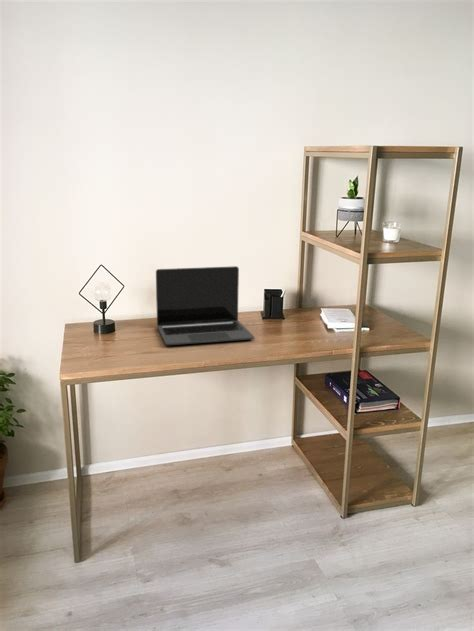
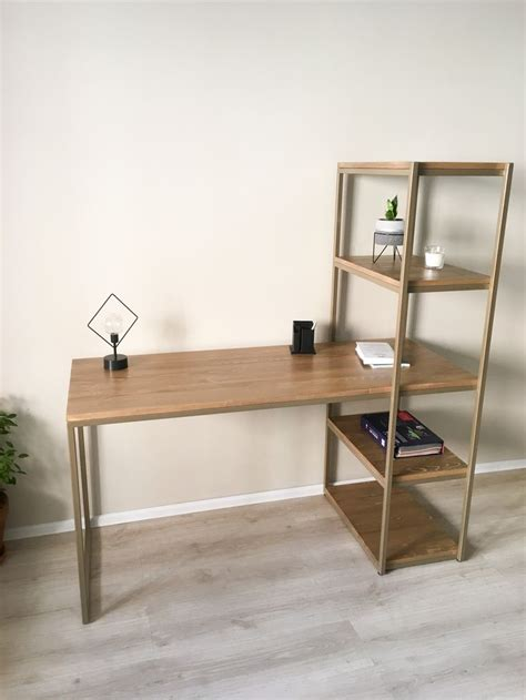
- laptop (204, 304)
